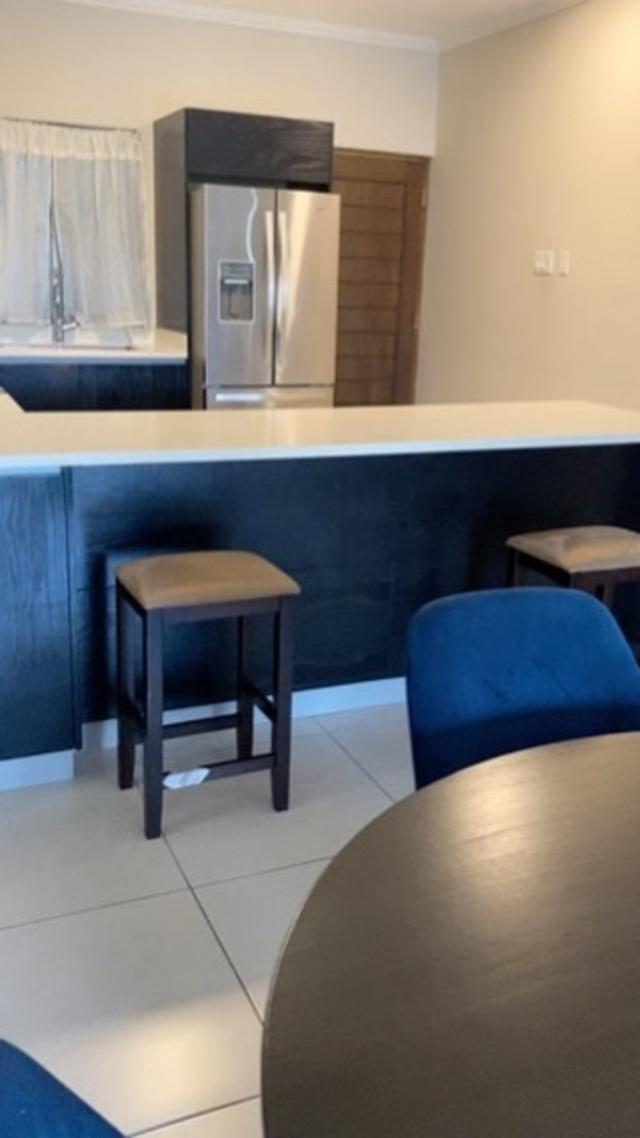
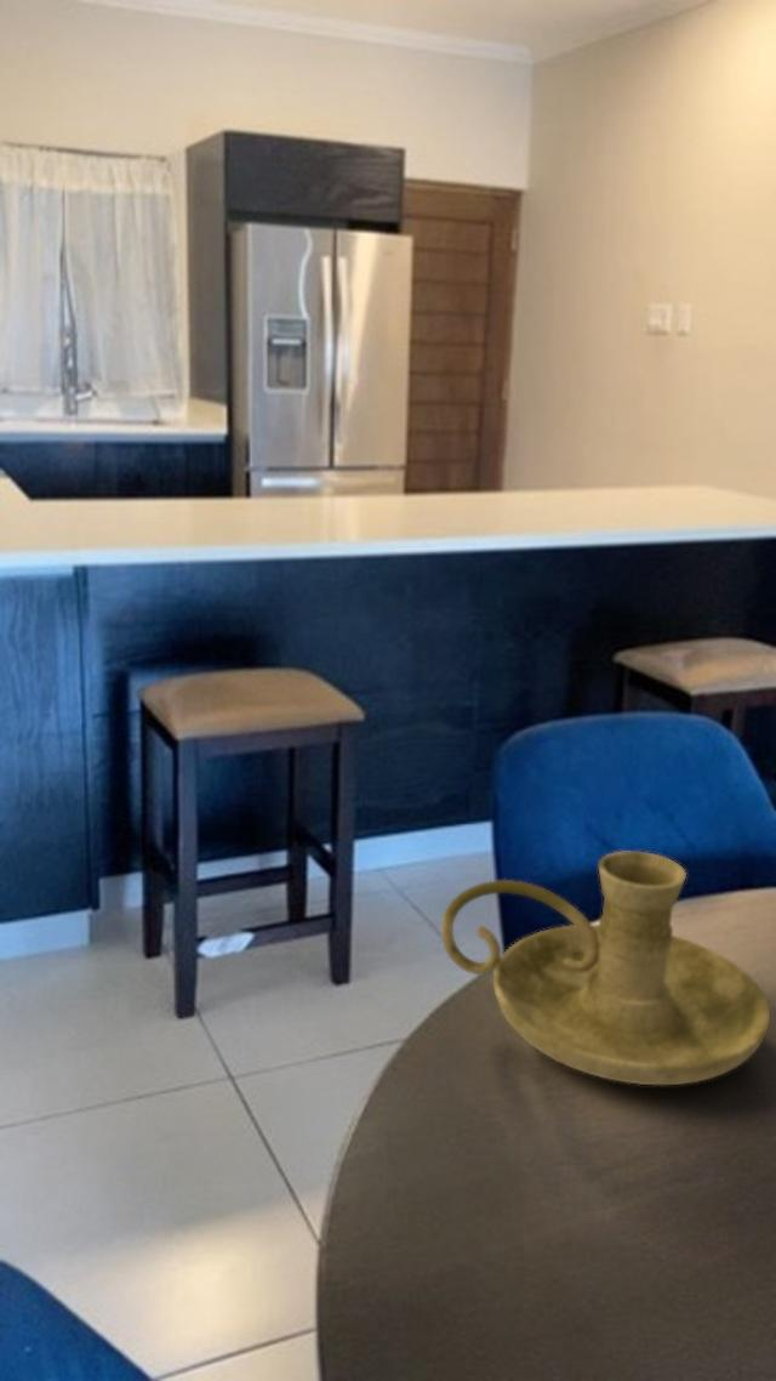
+ candle holder (600, 944)
